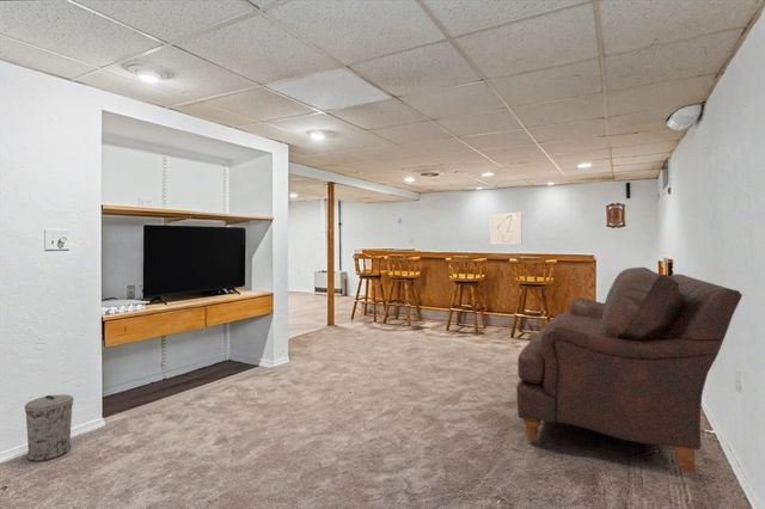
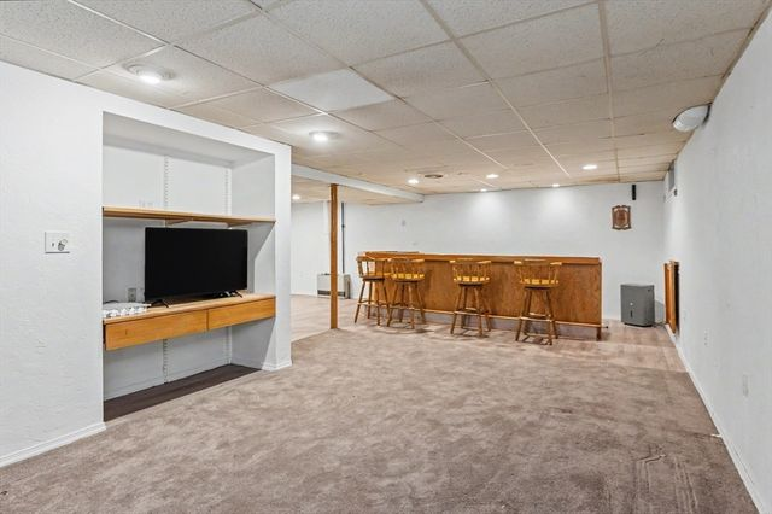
- sofa (616, 336)
- wall art (506, 228)
- trash can (49, 424)
